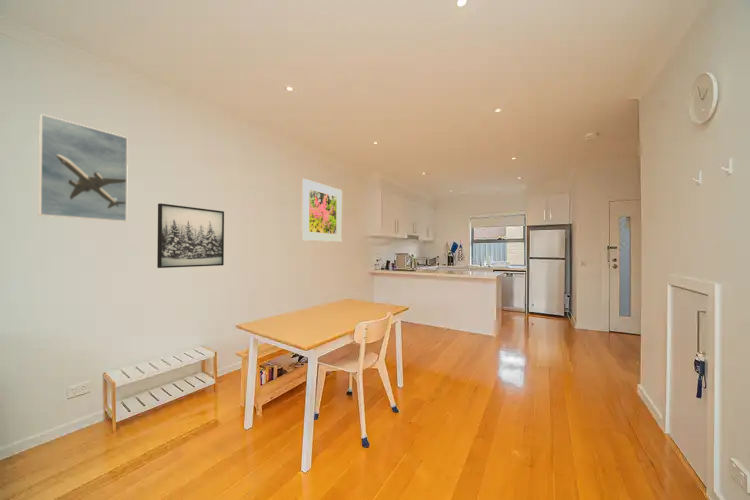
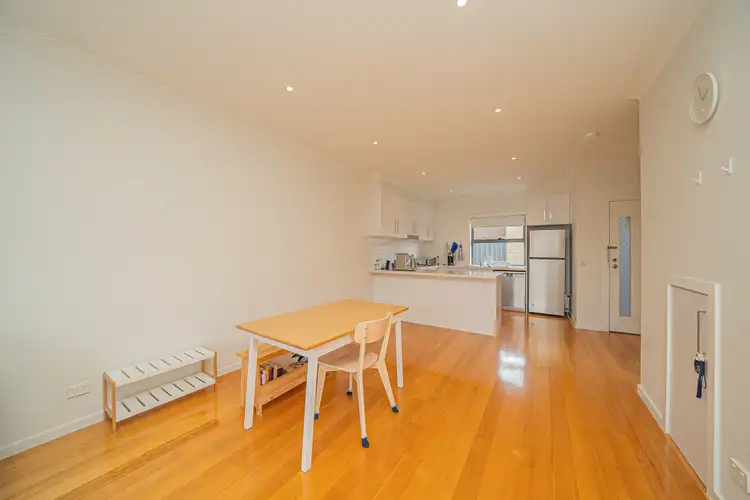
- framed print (87, 173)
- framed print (323, 213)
- wall art (193, 237)
